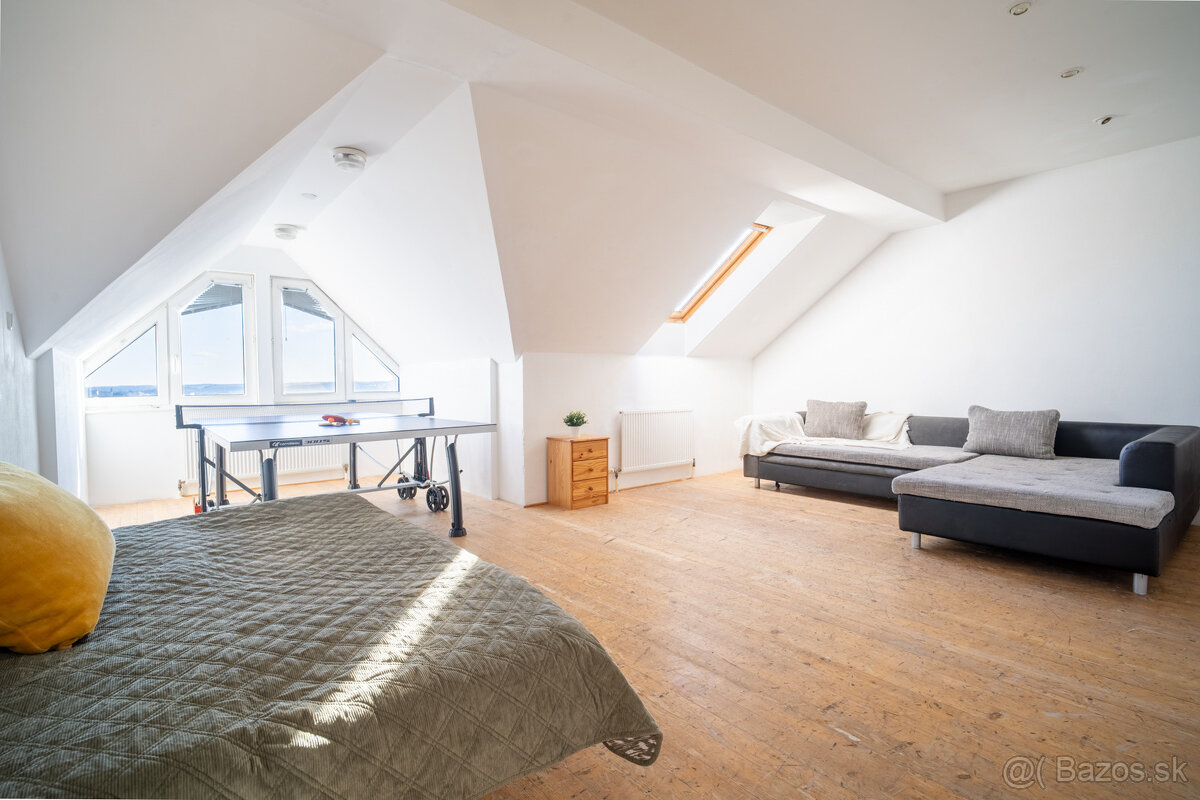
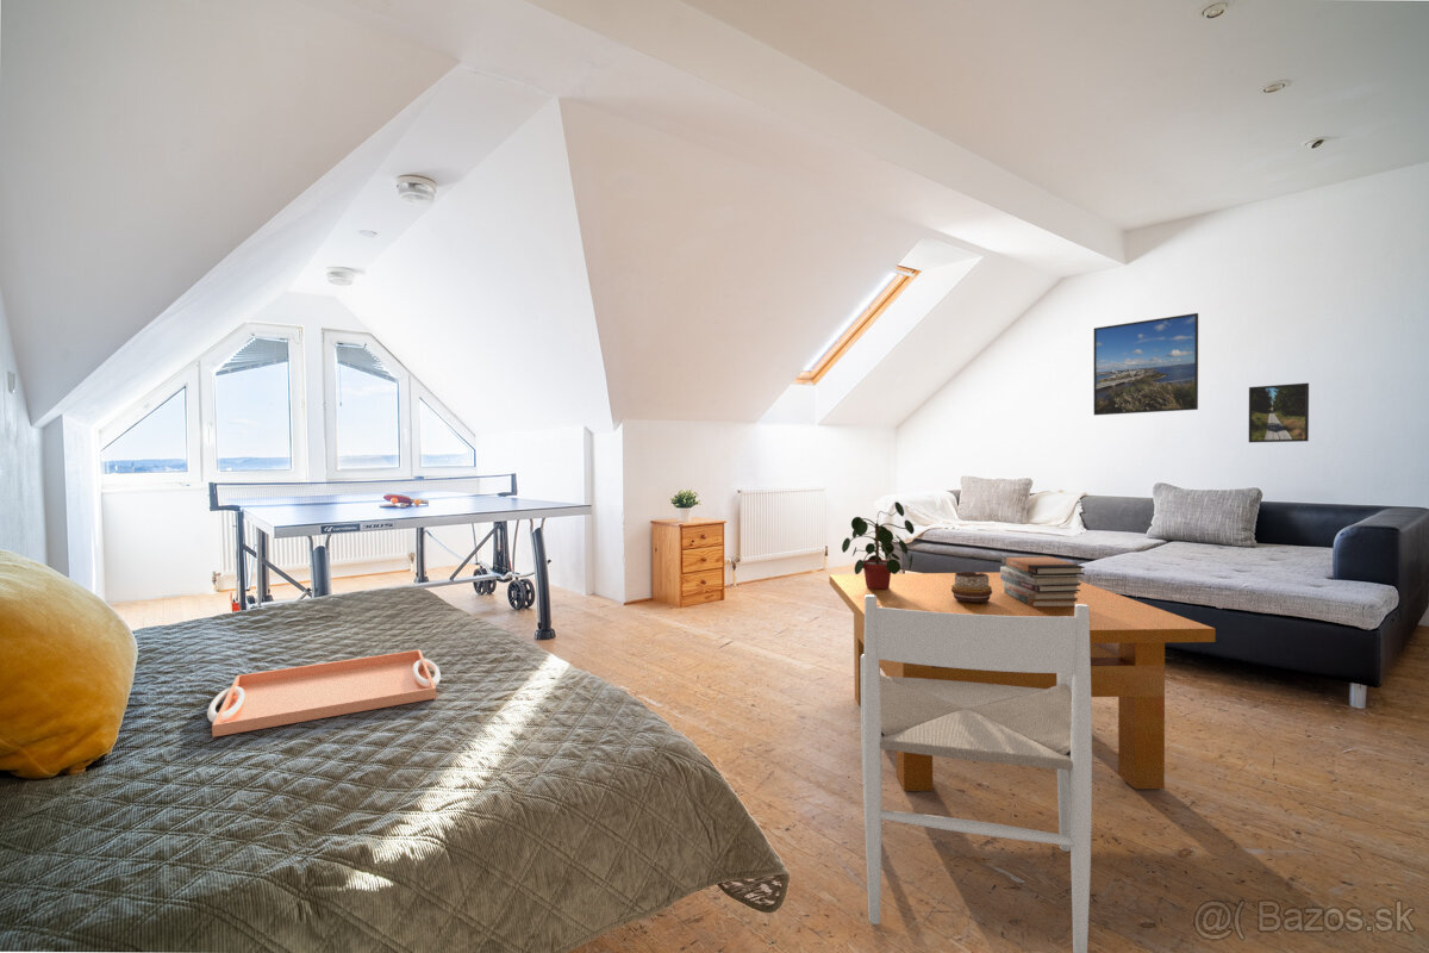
+ potted plant (882, 543)
+ decorative bowl (971, 586)
+ serving tray (332, 686)
+ table (981, 669)
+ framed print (1278, 413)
+ book stack (1038, 579)
+ chair (966, 734)
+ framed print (1143, 367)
